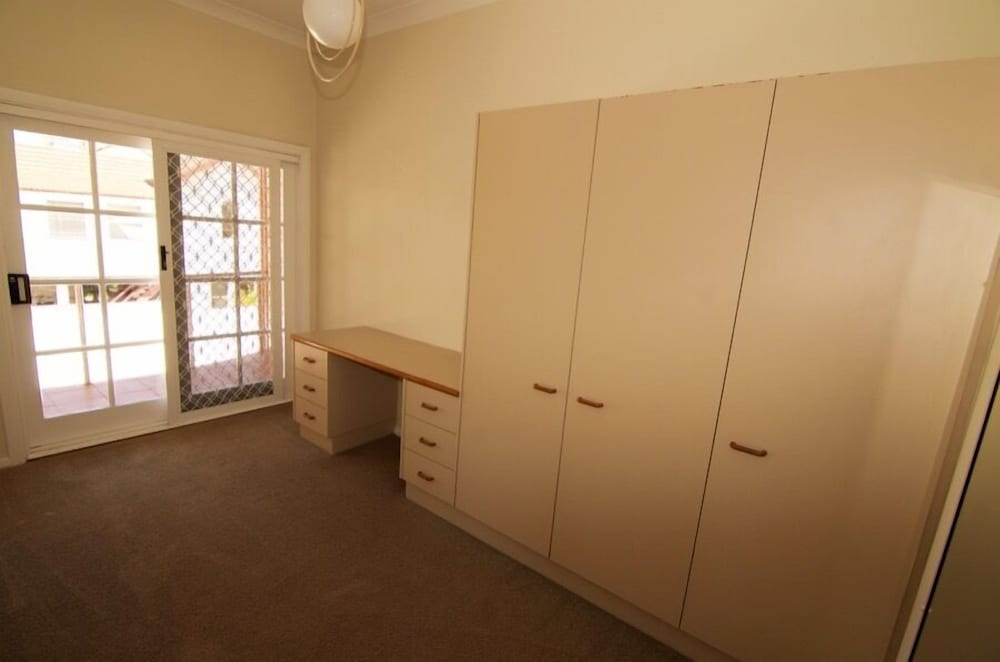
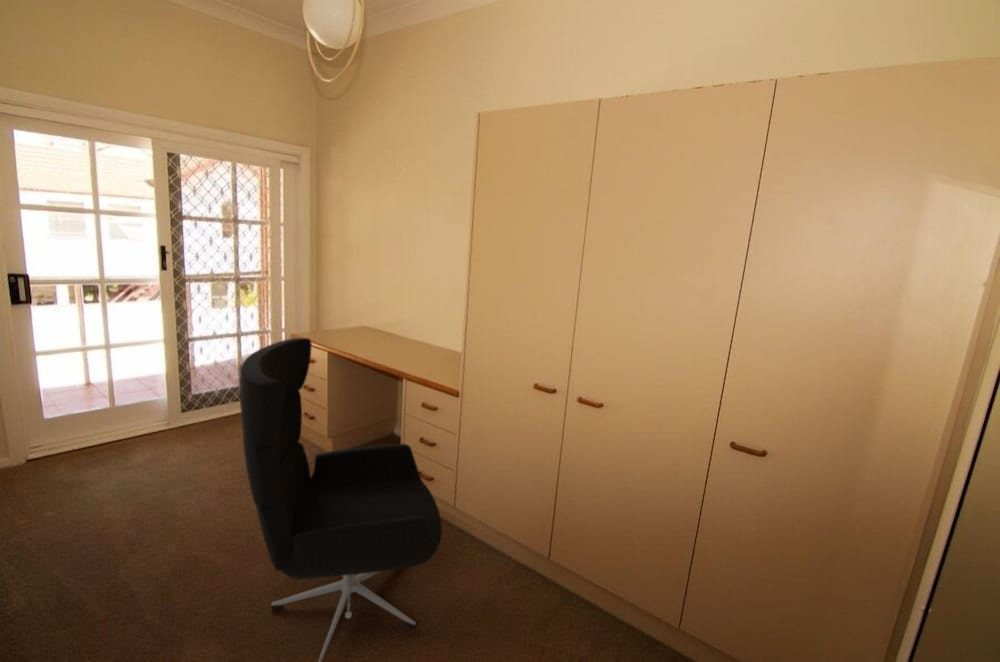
+ office chair (348, 482)
